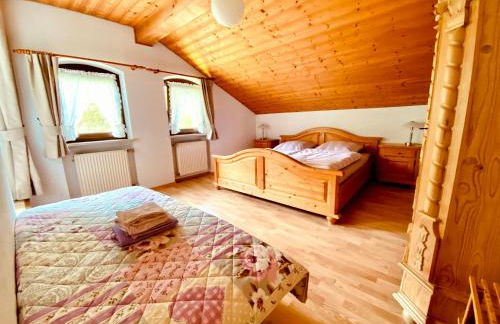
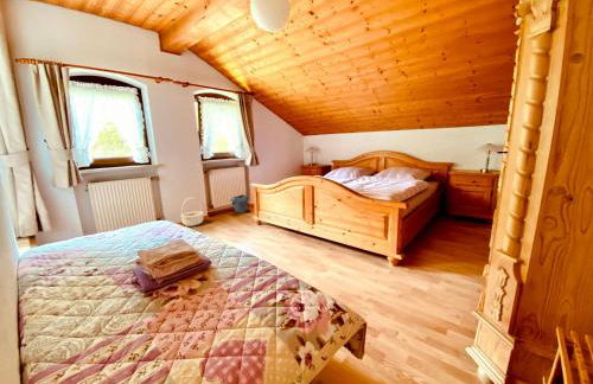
+ mask (240, 204)
+ basket (191, 212)
